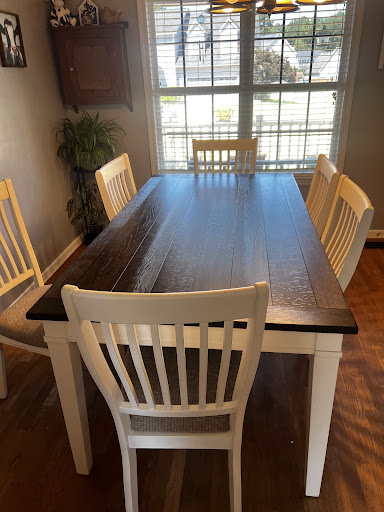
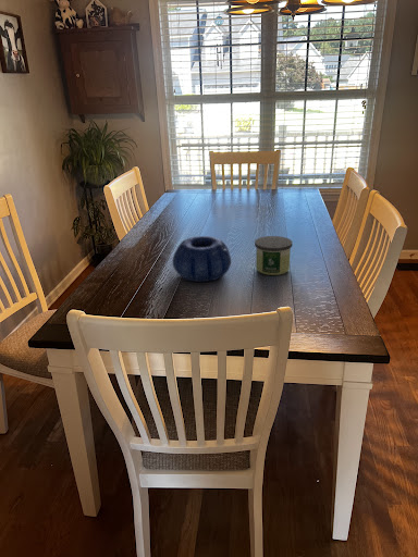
+ decorative bowl (201, 258)
+ candle (272, 256)
